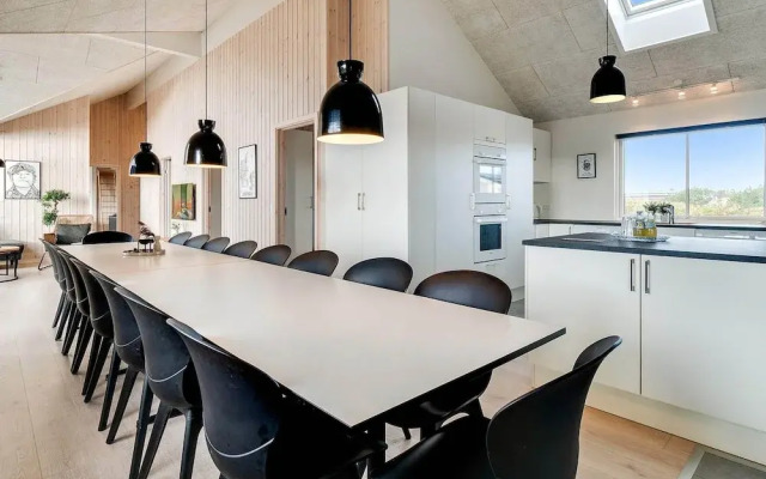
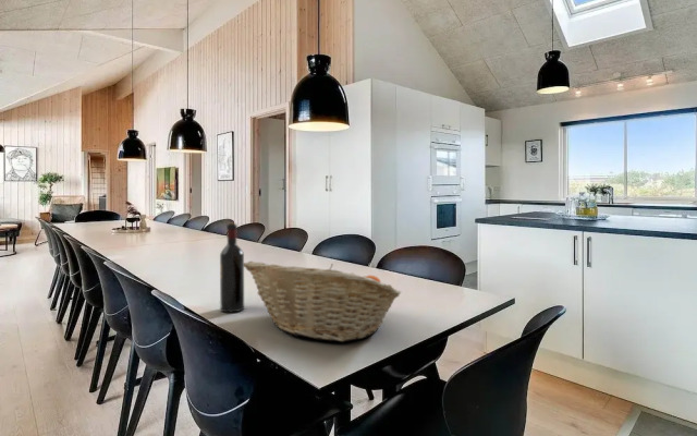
+ wine bottle (232, 266)
+ fruit basket (320, 291)
